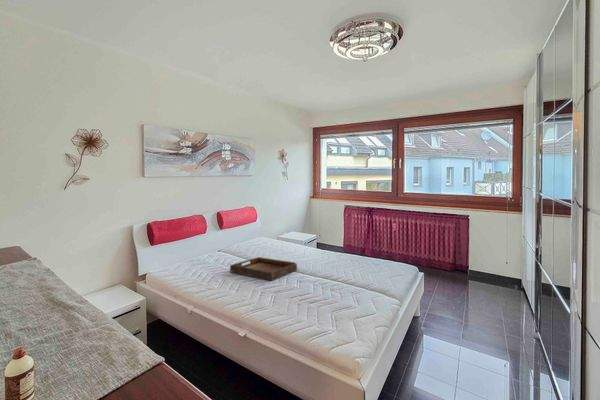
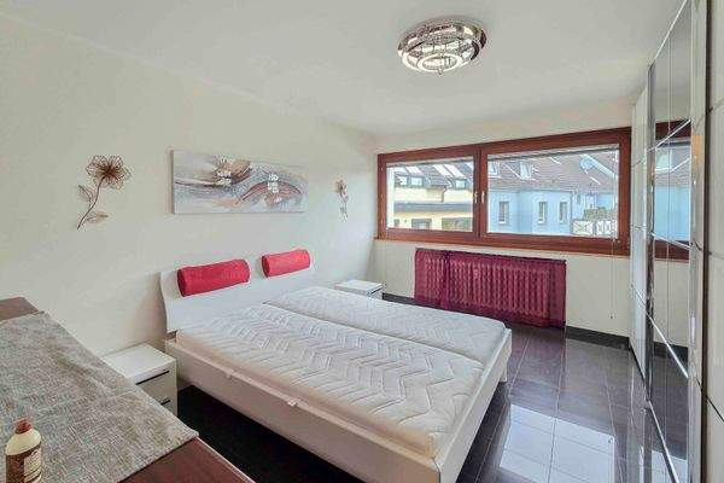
- serving tray (264, 267)
